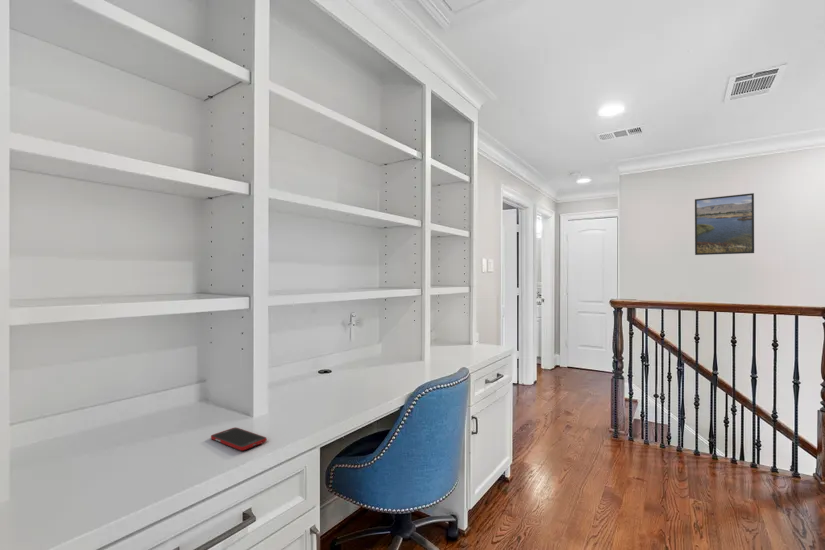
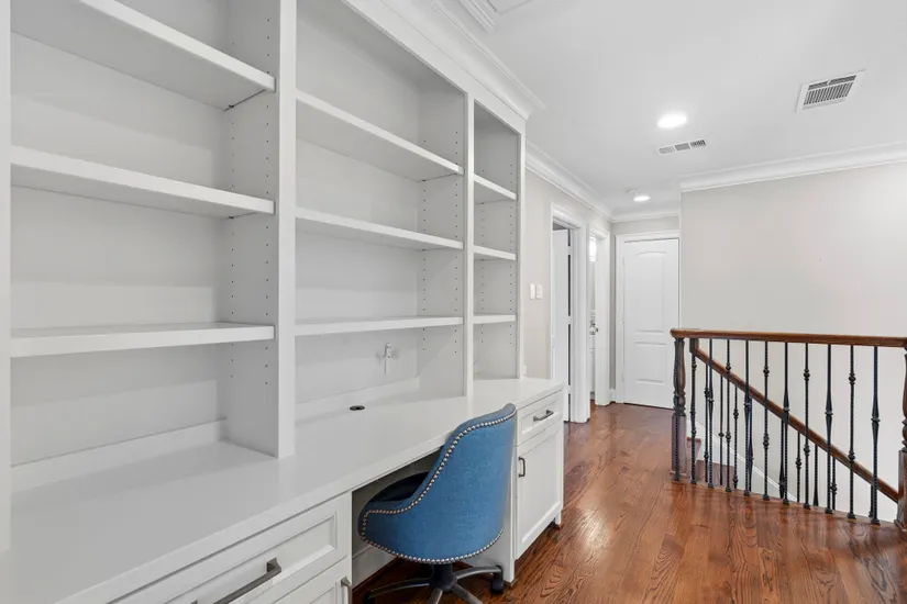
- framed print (723, 225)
- cell phone (238, 438)
